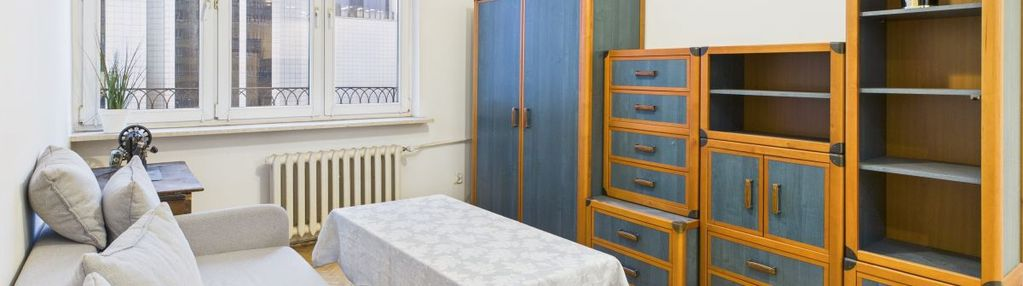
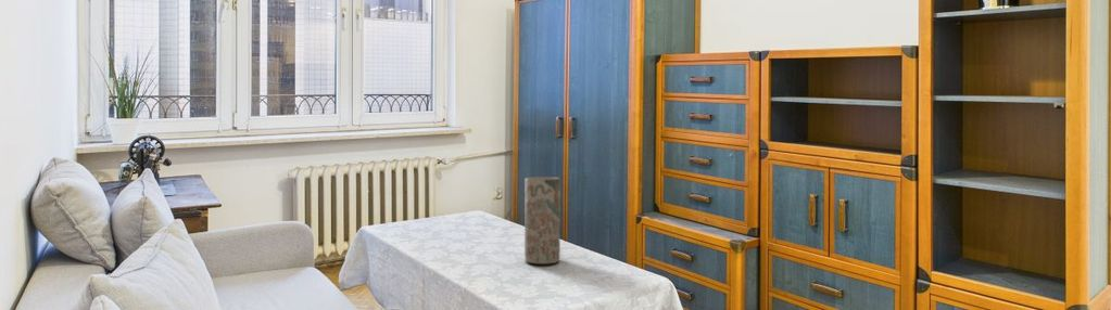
+ vase (542, 219)
